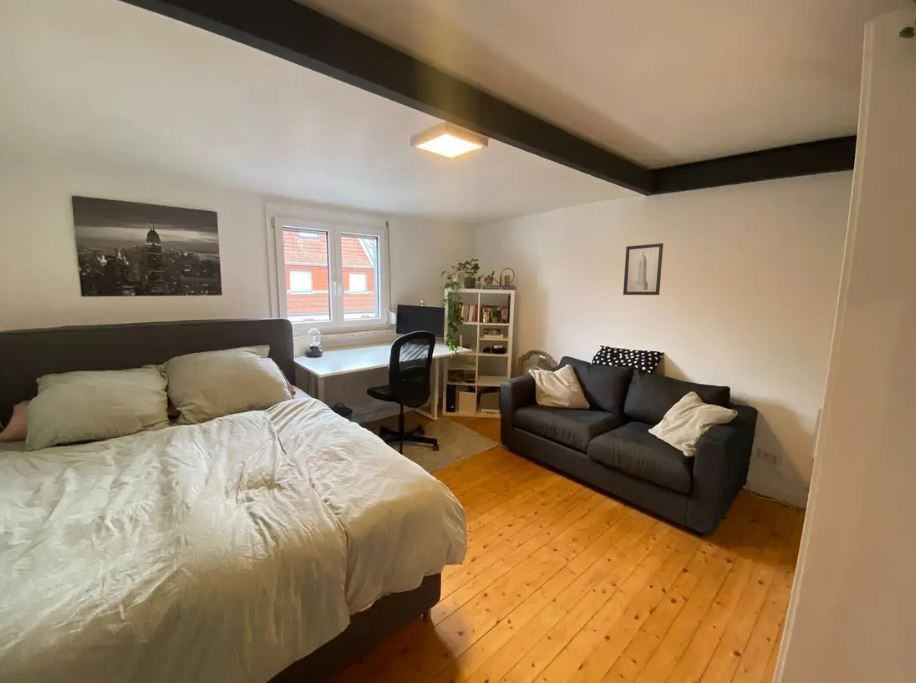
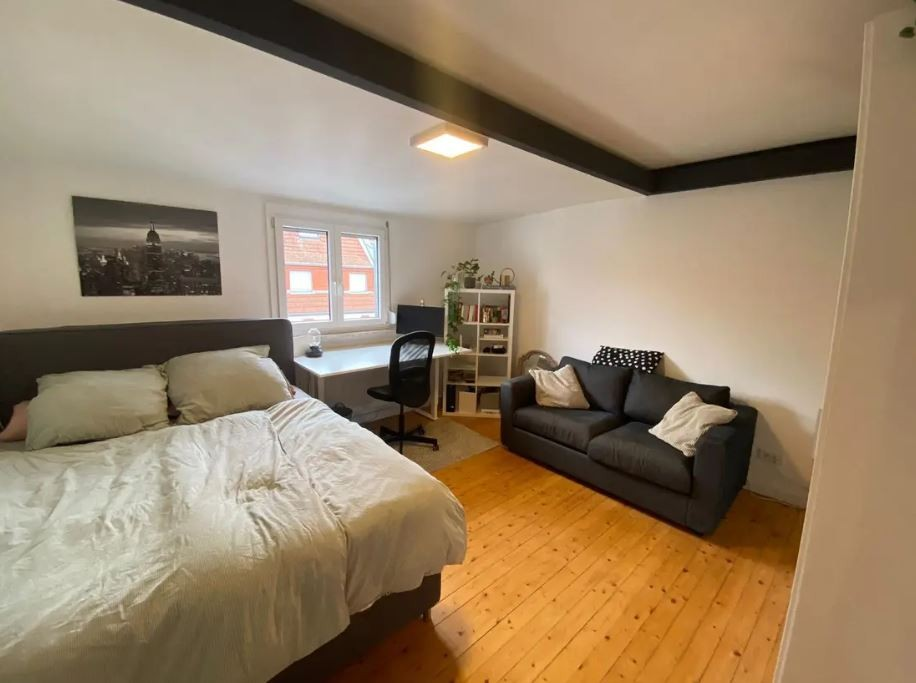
- wall art (642, 270)
